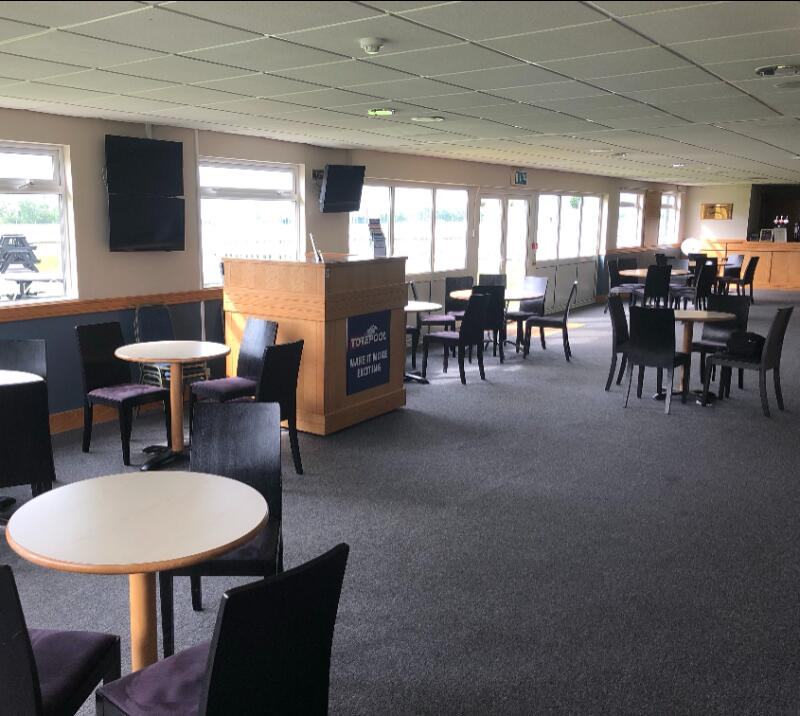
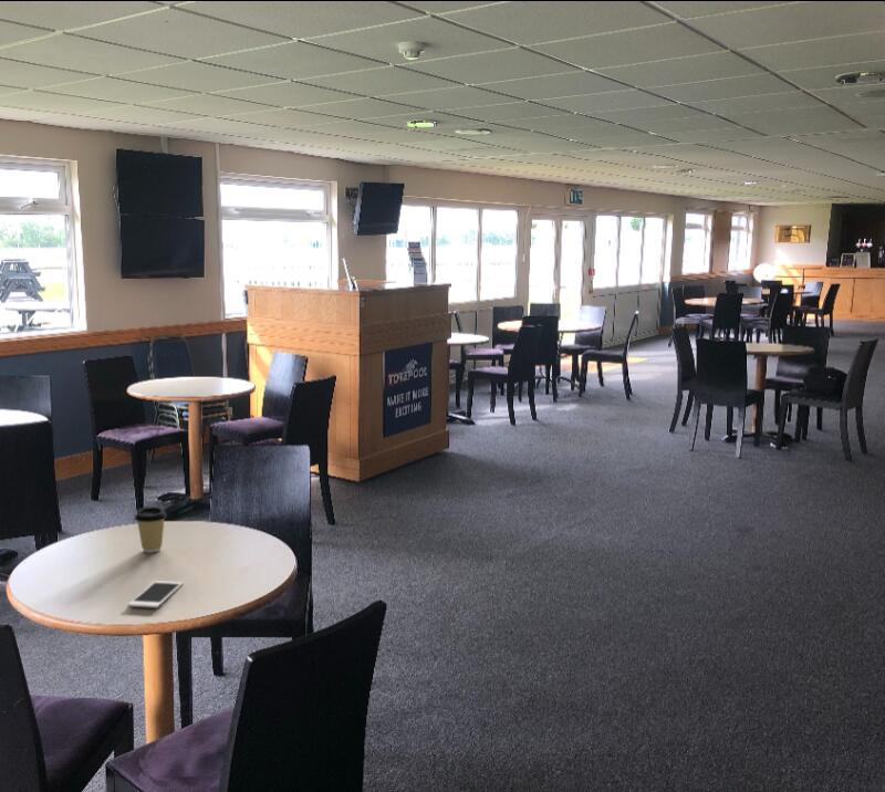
+ cell phone (156, 593)
+ coffee cup (150, 530)
